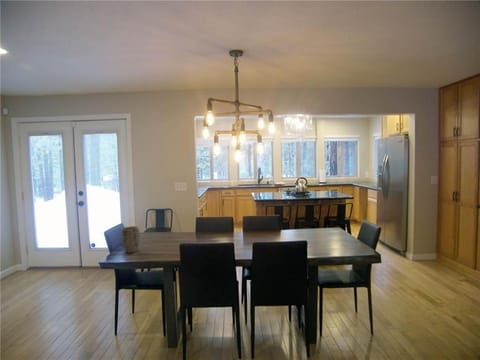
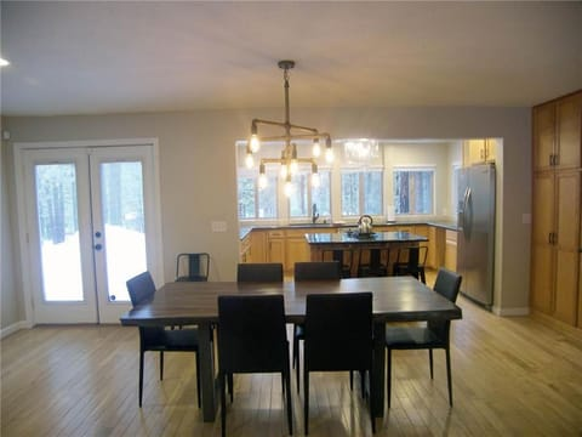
- plant pot (130, 239)
